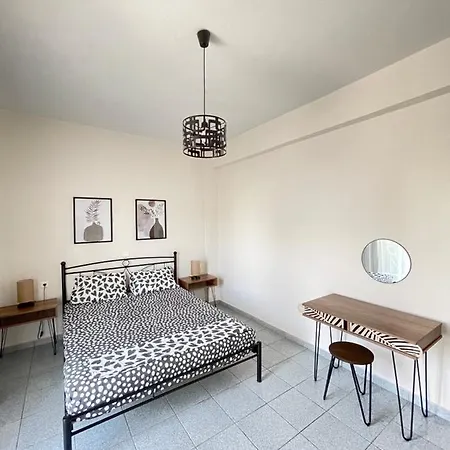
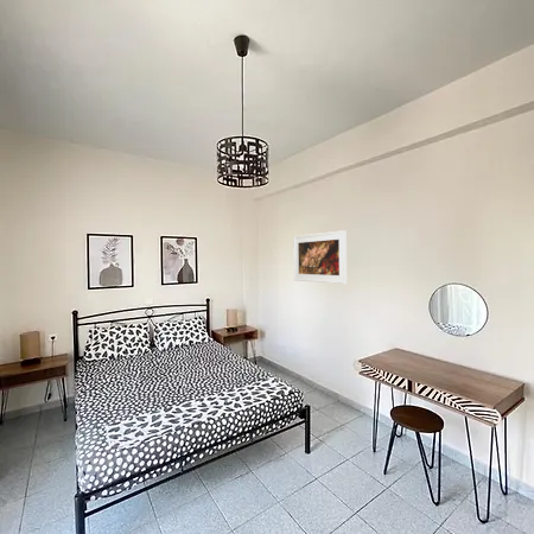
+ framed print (317, 258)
